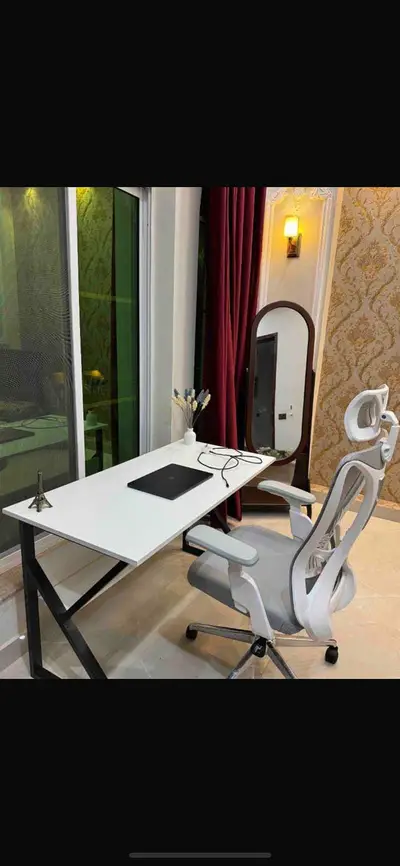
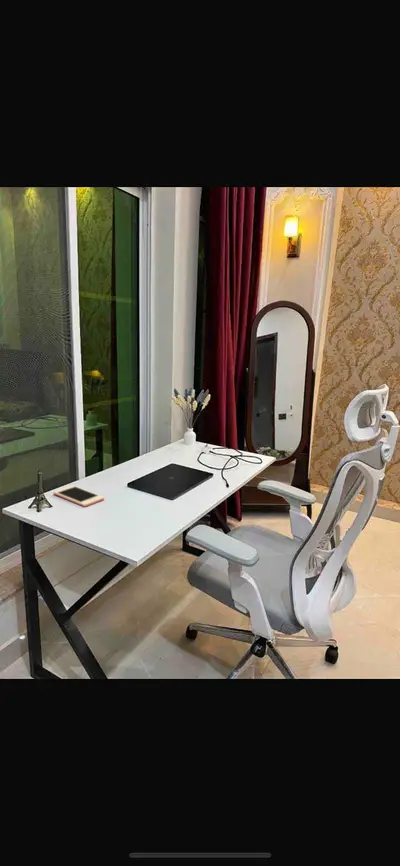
+ cell phone (78, 495)
